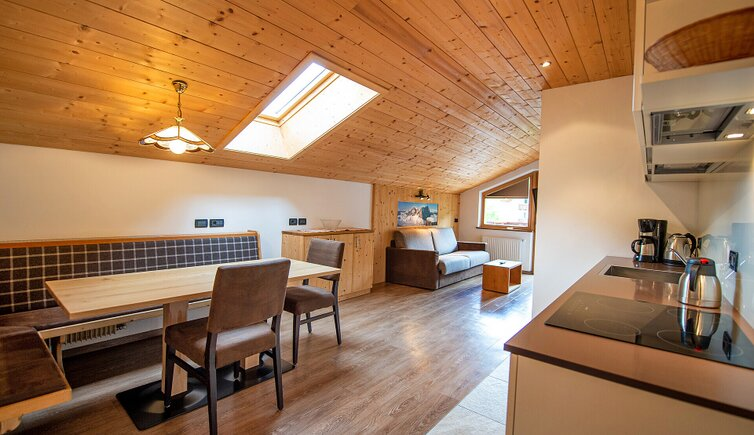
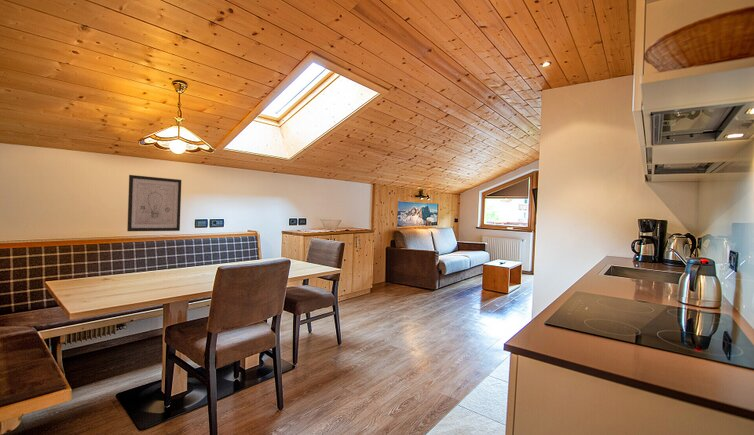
+ wall art (155, 204)
